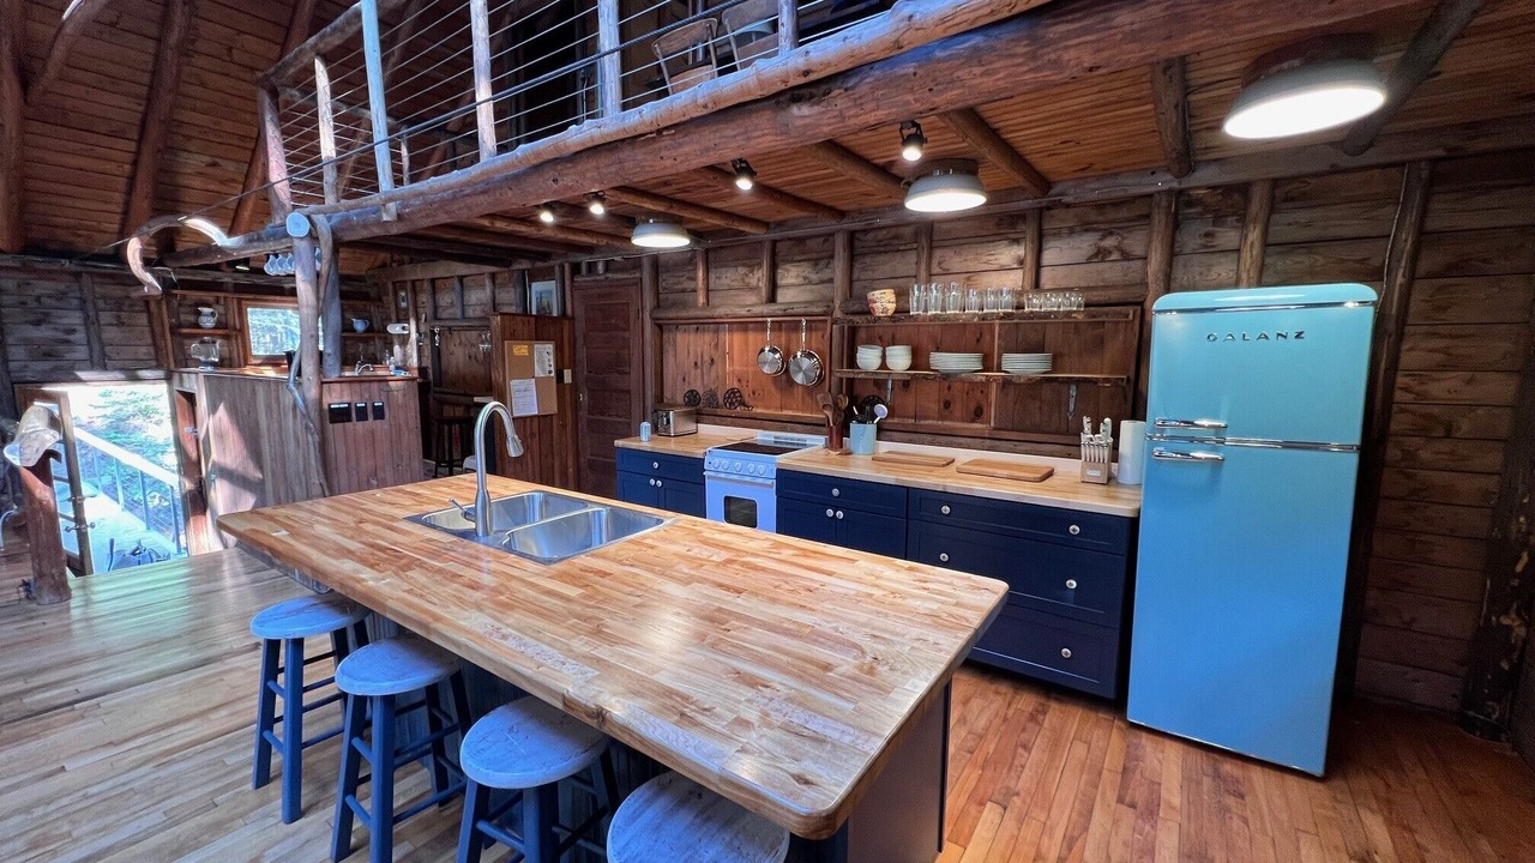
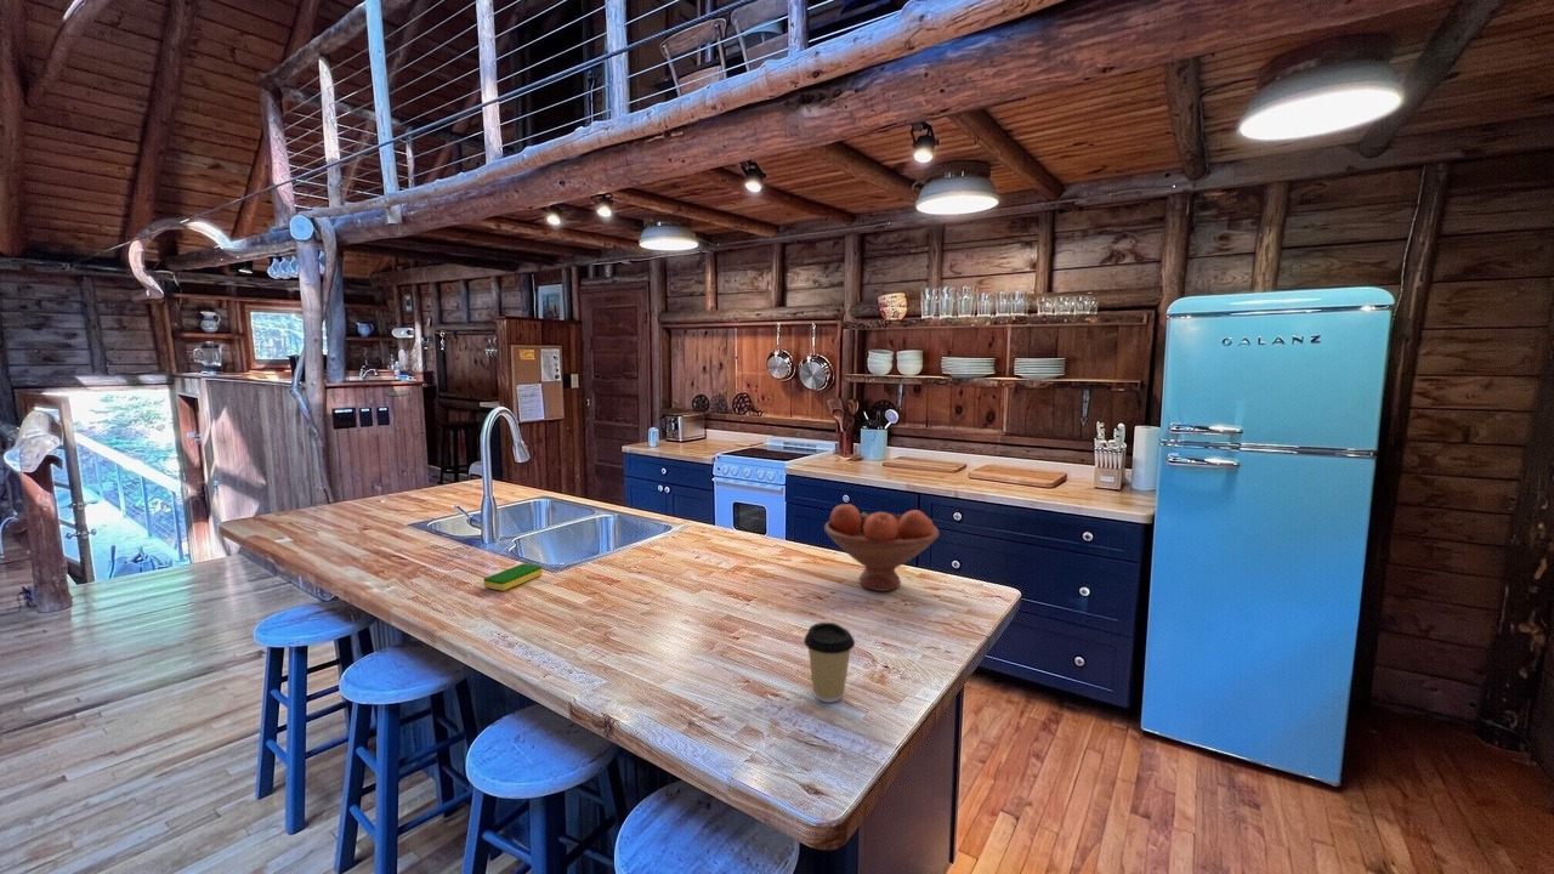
+ coffee cup (828, 663)
+ fruit bowl (880, 544)
+ dish sponge (514, 577)
